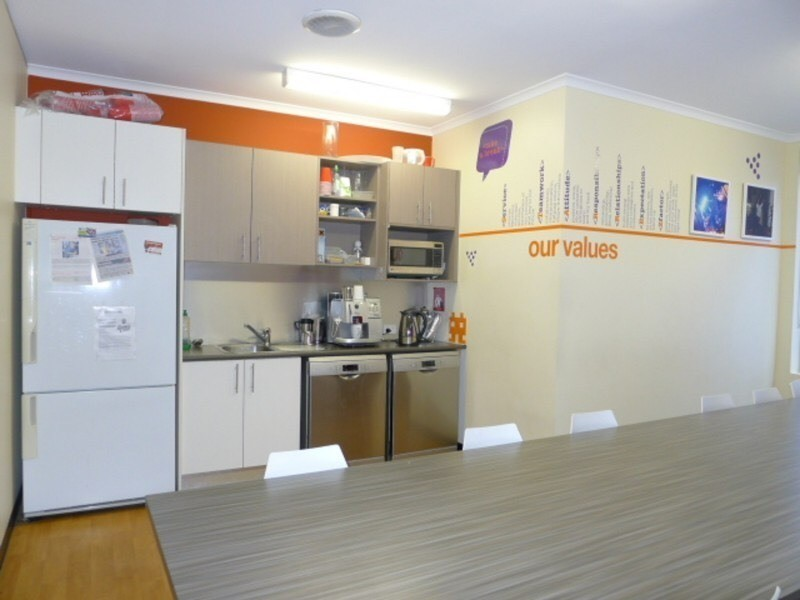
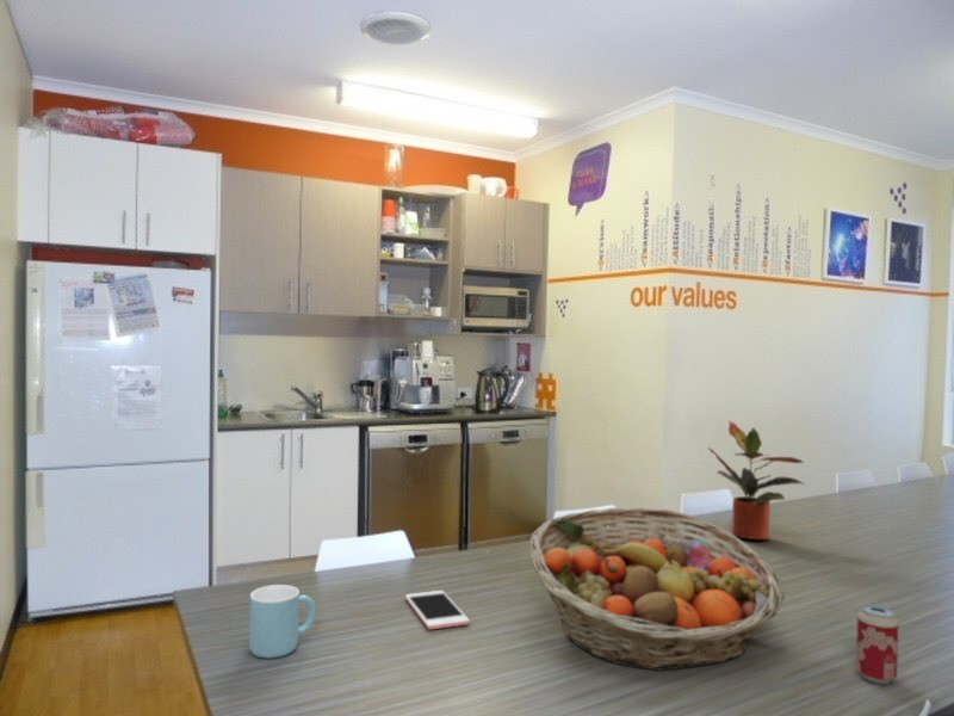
+ beverage can (876, 643)
+ potted plant (754, 482)
+ fruit basket (651, 580)
+ cell phone (435, 609)
+ mug (283, 618)
